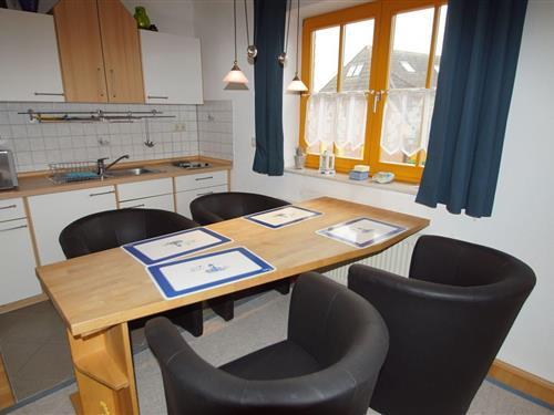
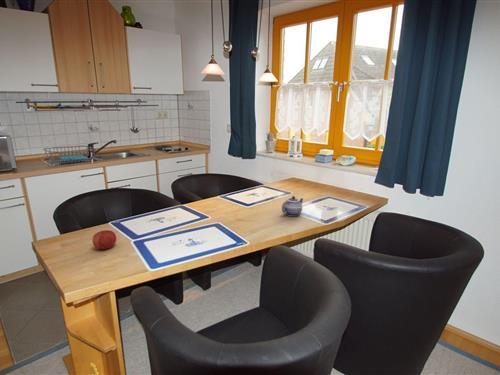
+ teapot (292, 205)
+ fruit (104, 238)
